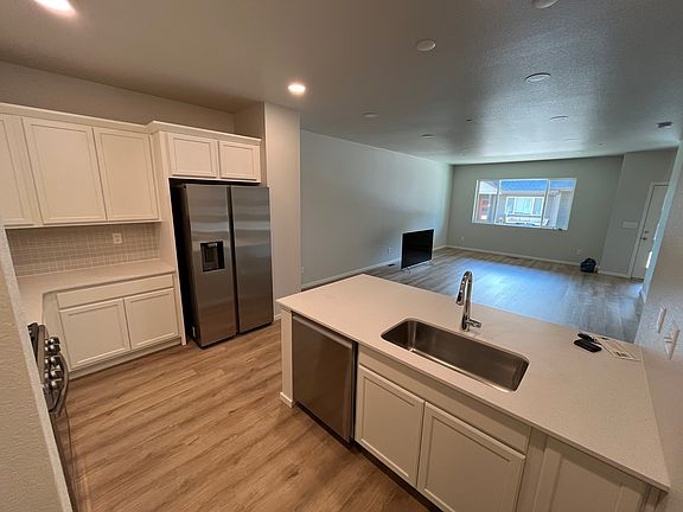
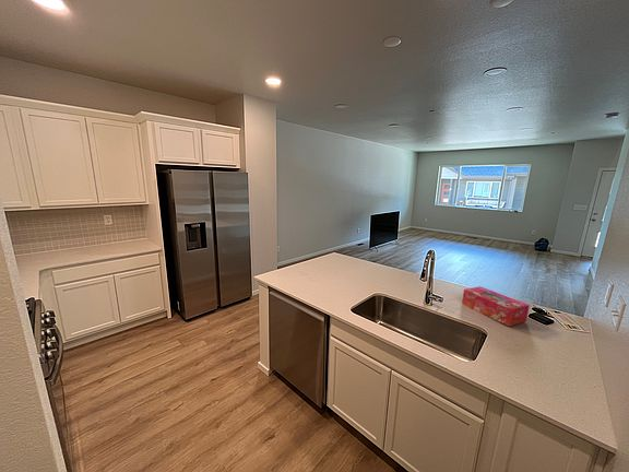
+ tissue box (492, 304)
